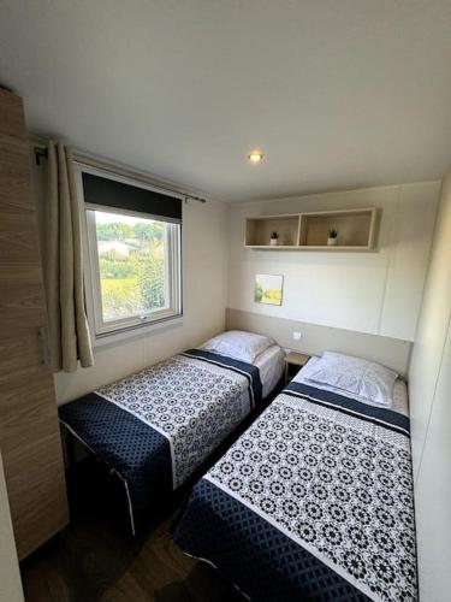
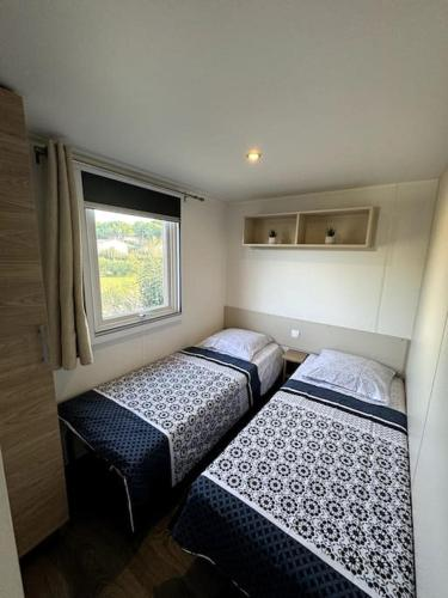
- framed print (268, 289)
